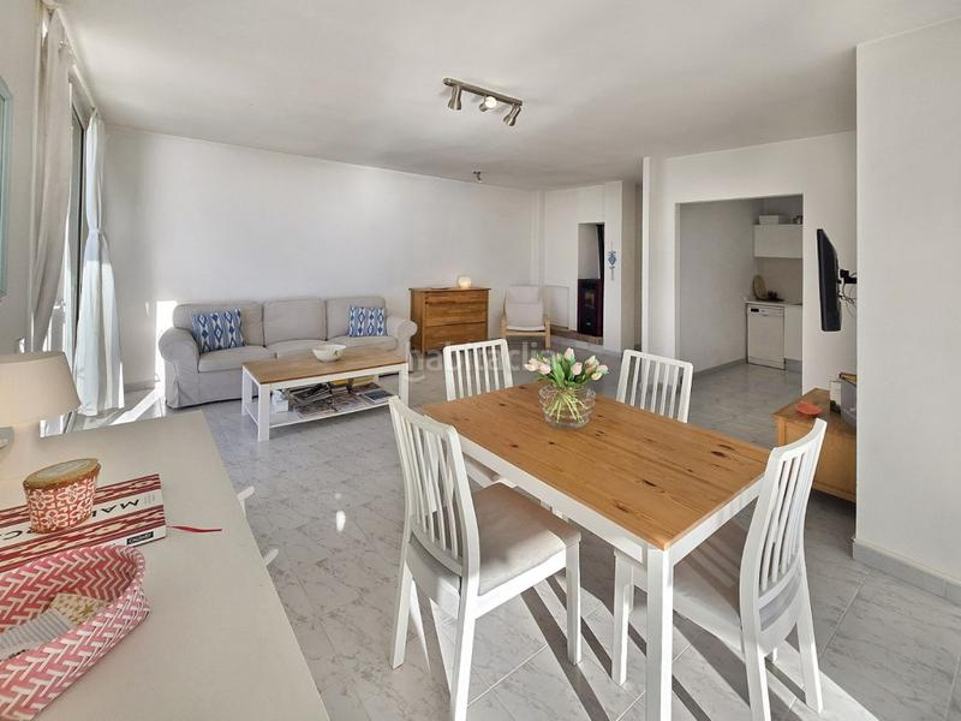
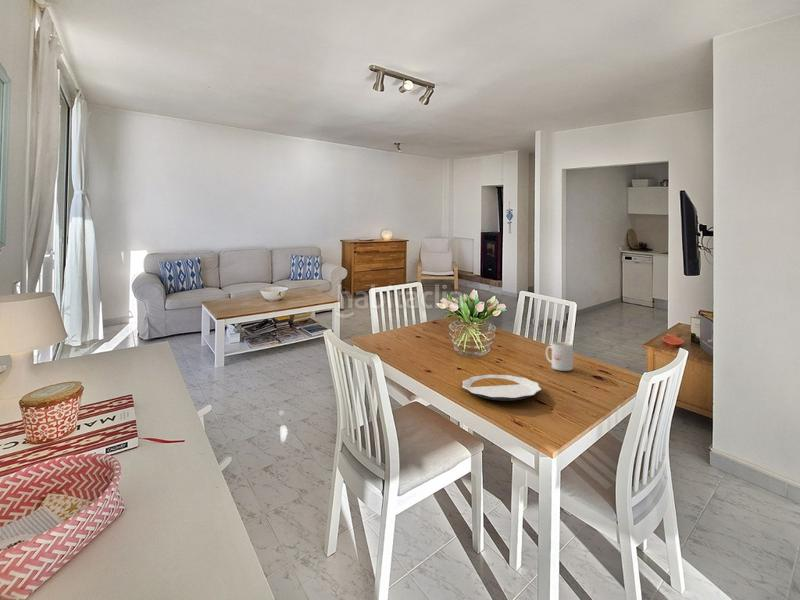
+ mug (558, 355)
+ plate (500, 387)
